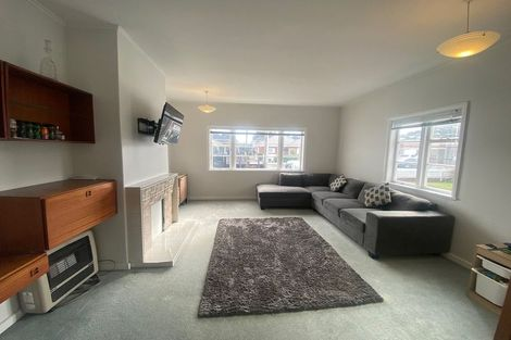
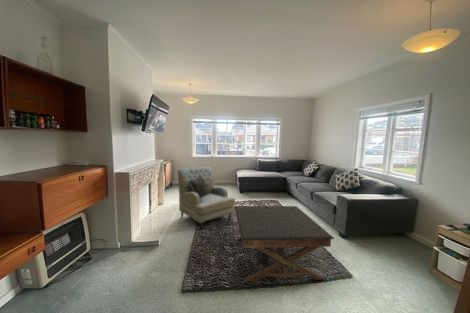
+ coffee table (274, 237)
+ armchair (205, 194)
